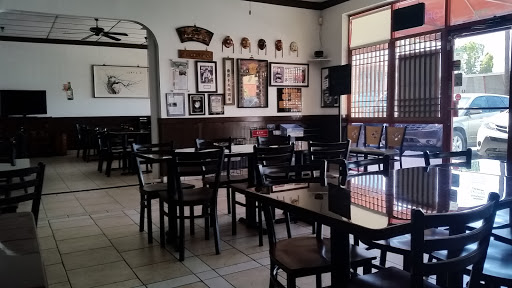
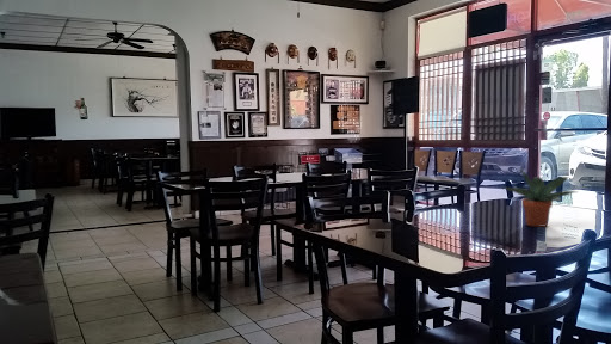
+ potted plant (537, 196)
